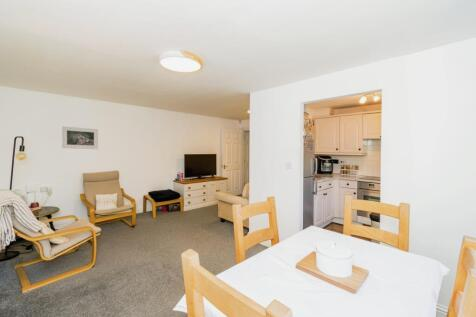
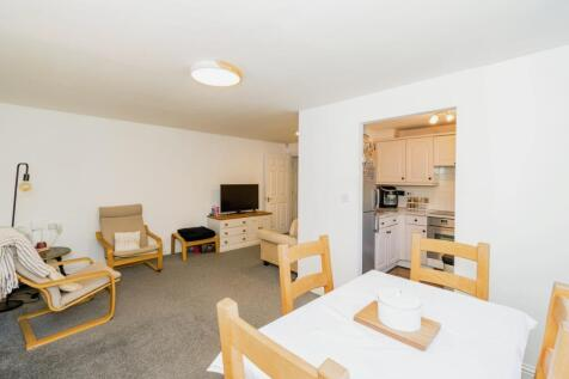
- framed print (80, 138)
